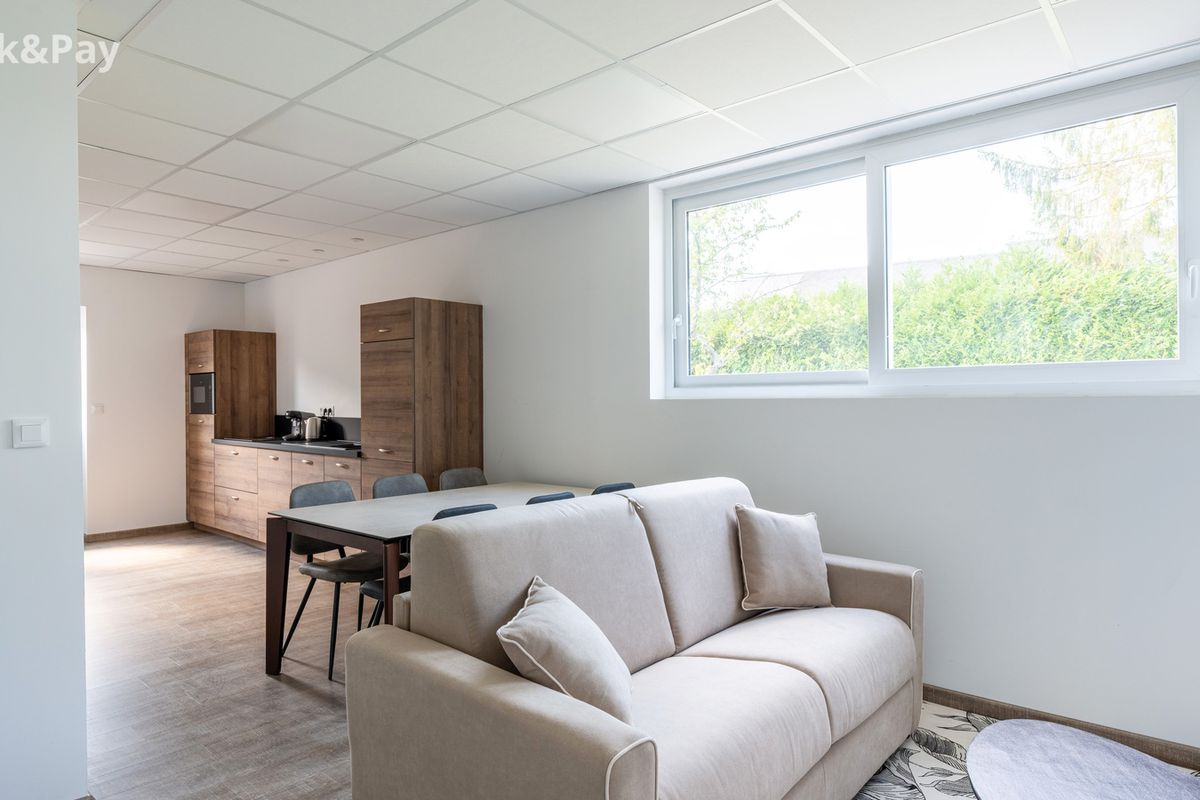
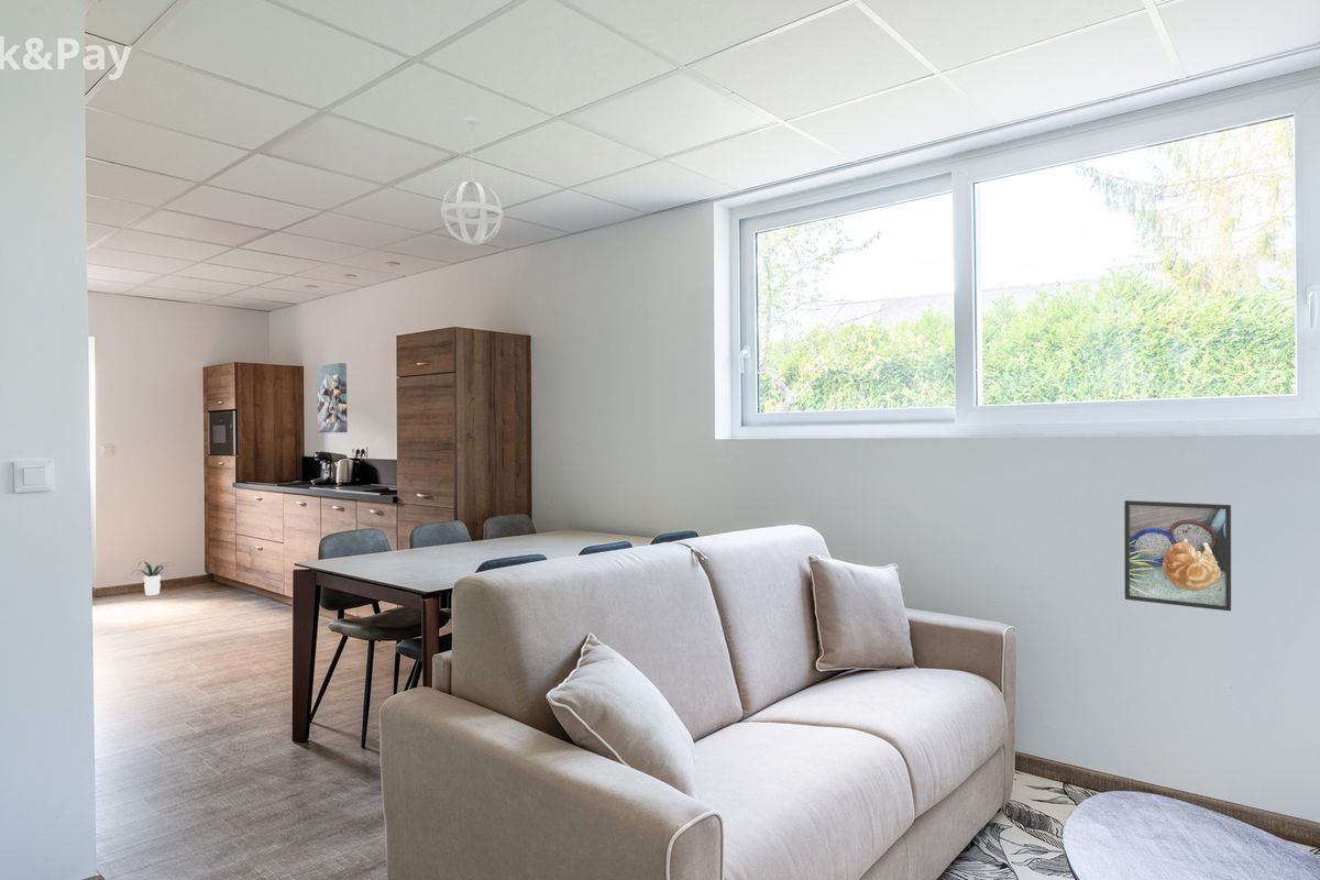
+ wall art (331, 398)
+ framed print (1176, 553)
+ pendant light (472, 182)
+ potted plant (151, 578)
